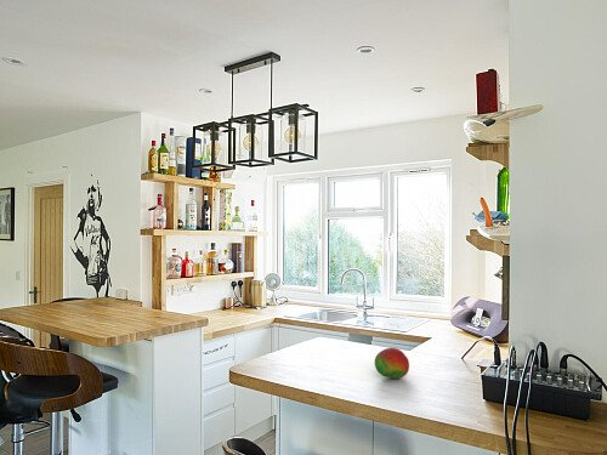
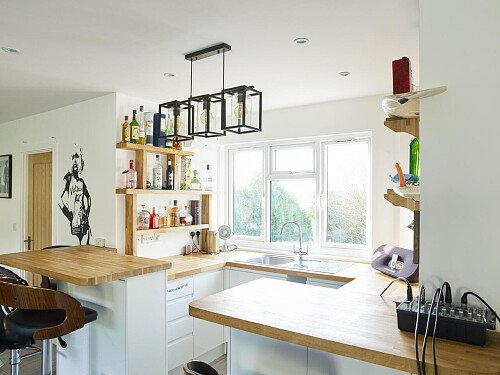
- fruit (391, 363)
